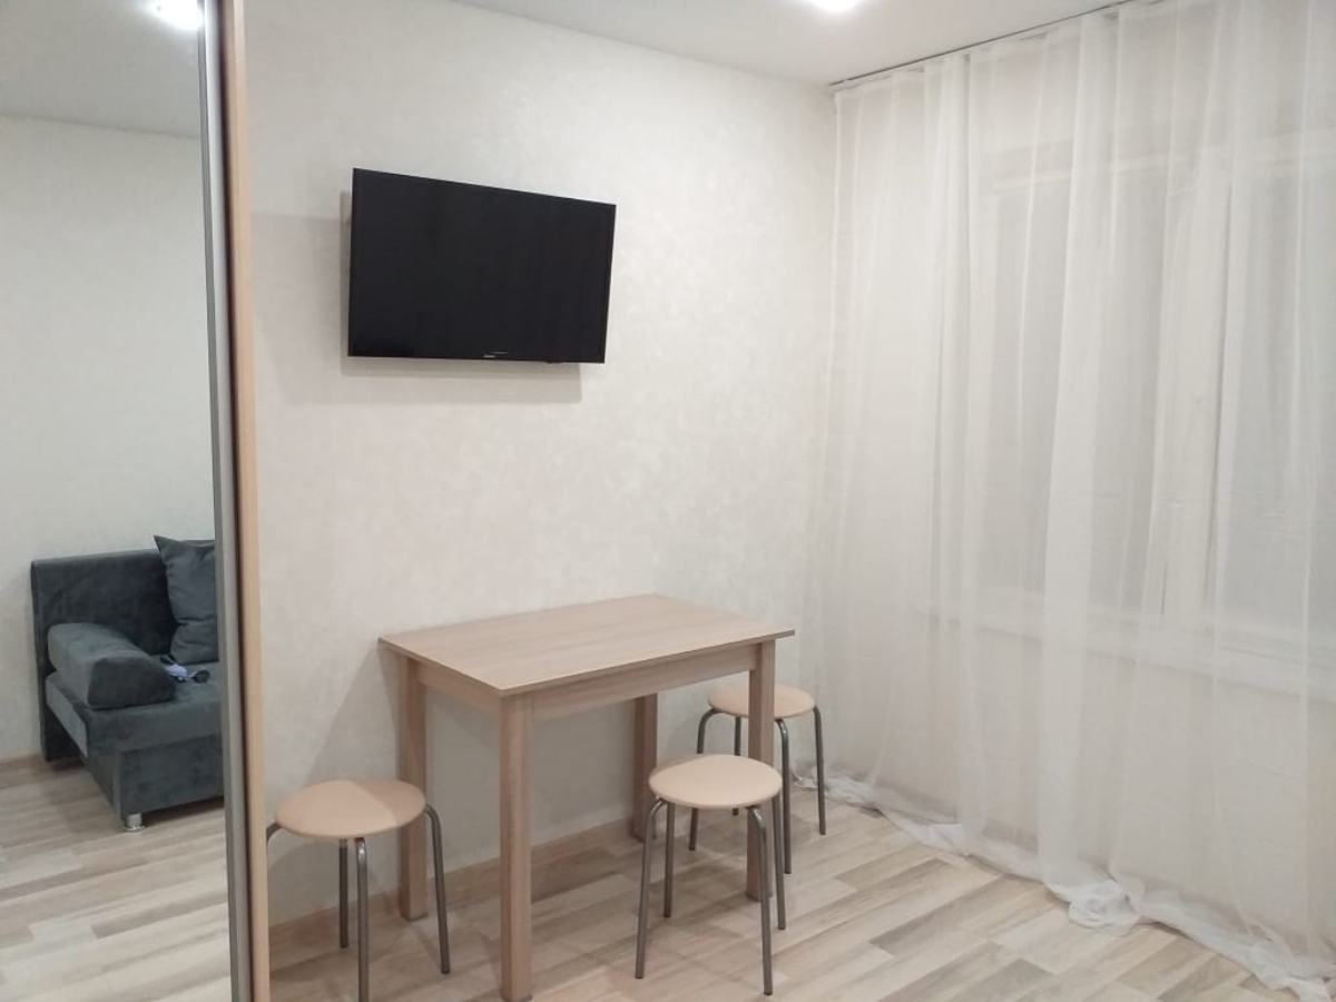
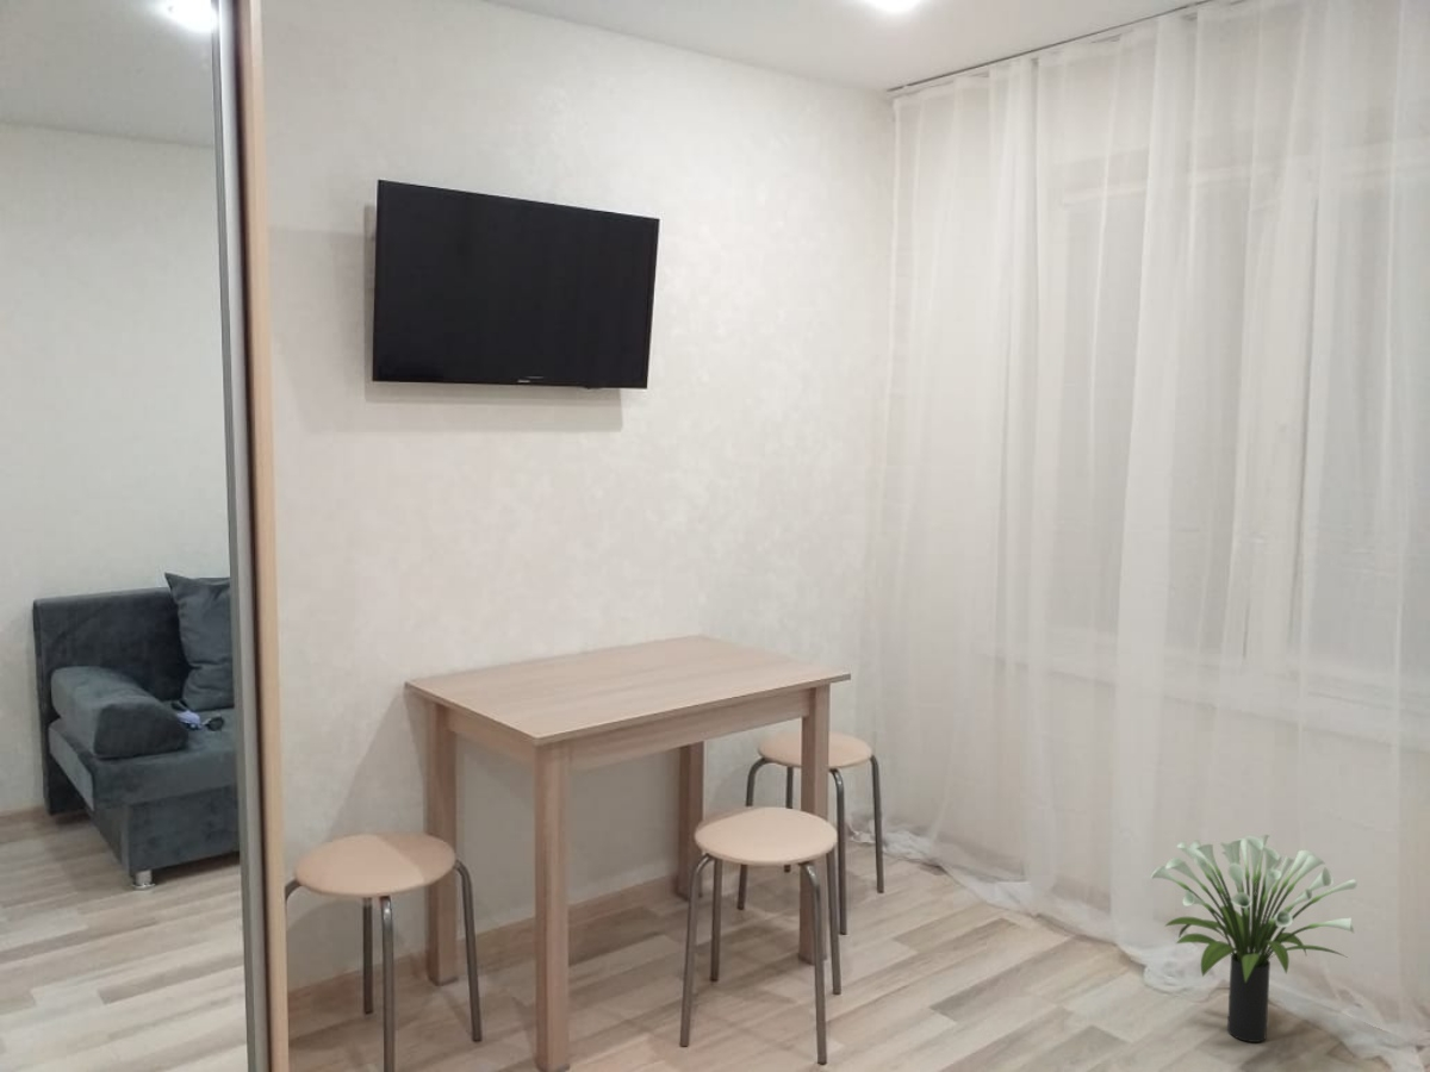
+ potted plant (1257, 936)
